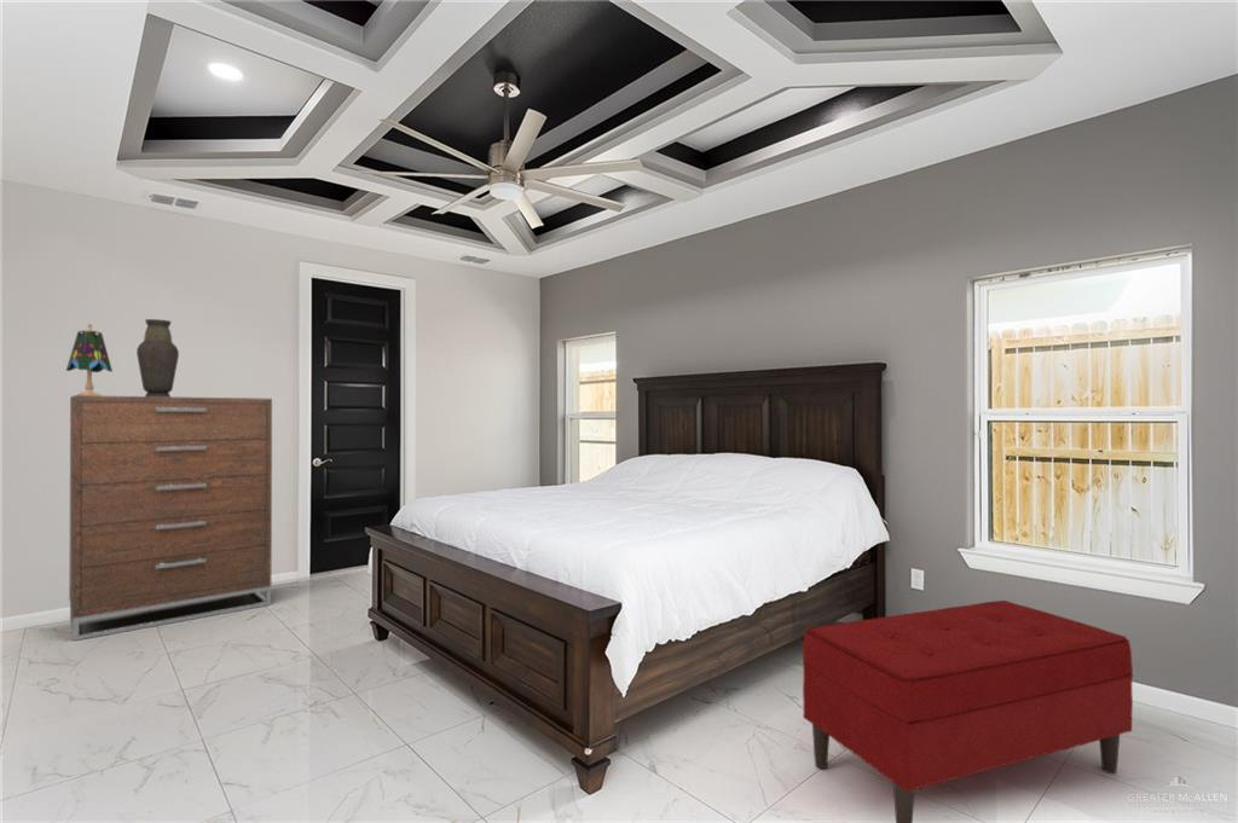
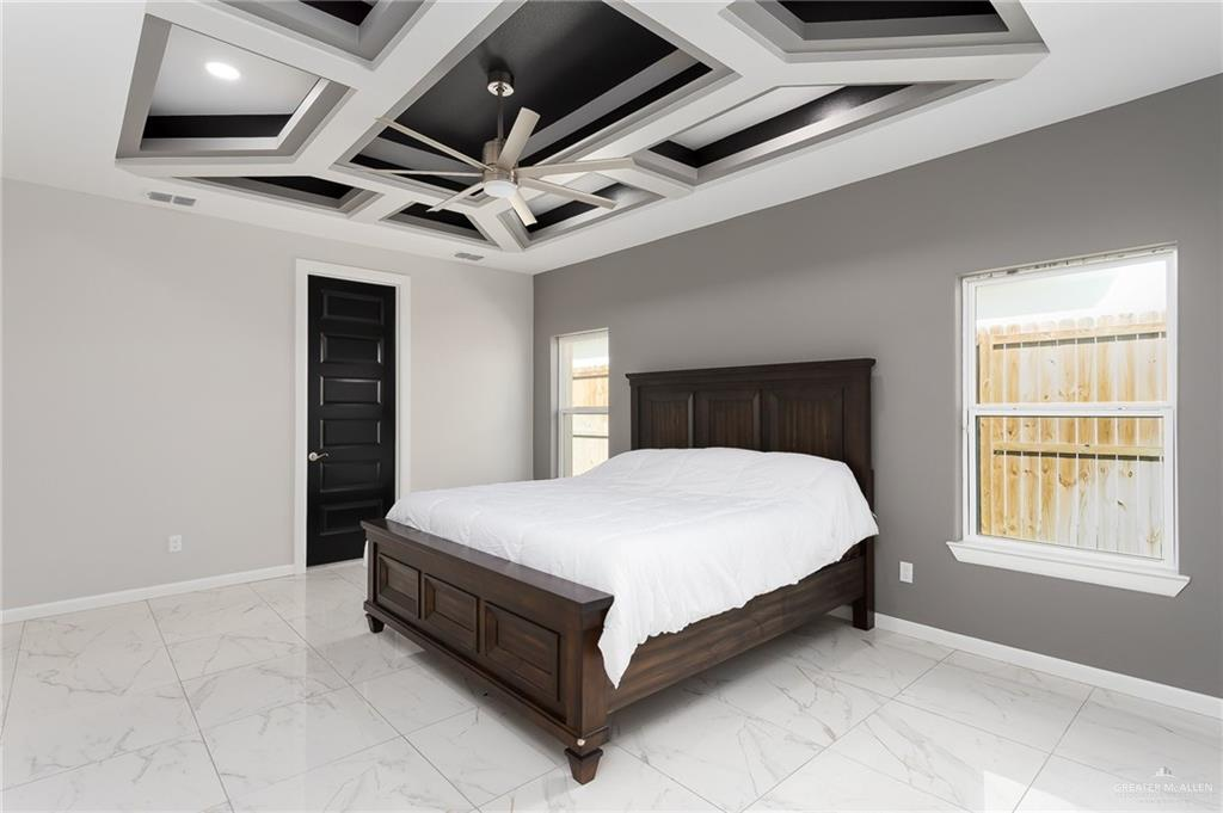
- table lamp (89, 359)
- dresser (174, 504)
- vase (157, 358)
- bench (964, 700)
